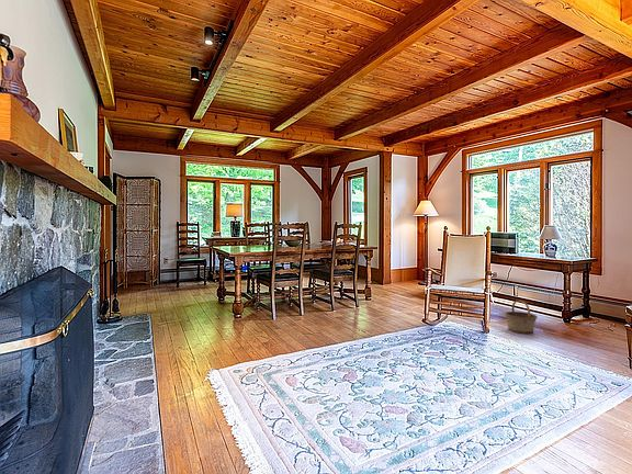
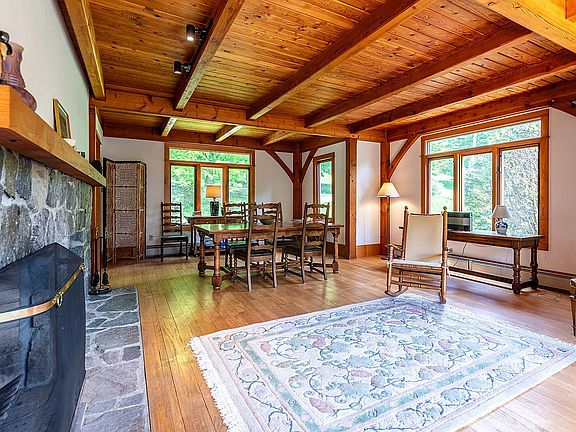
- basket (520, 315)
